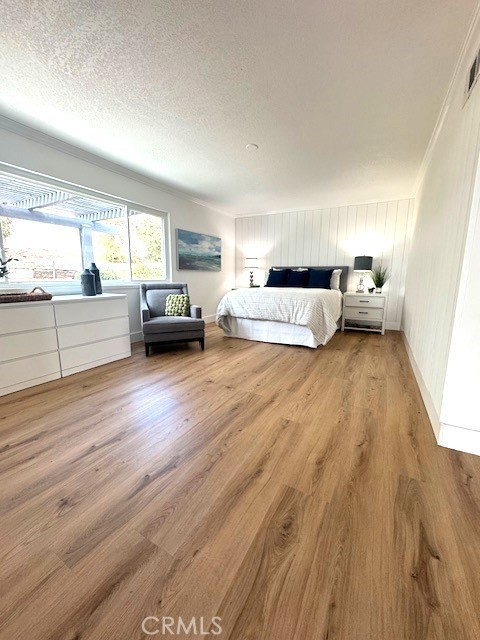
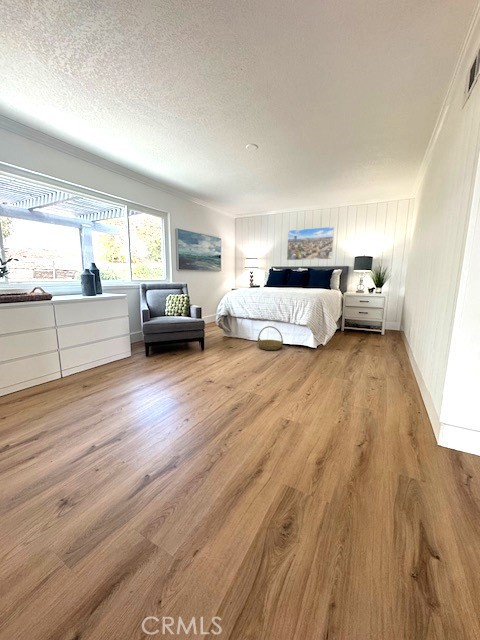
+ basket (270, 340)
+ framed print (309, 244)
